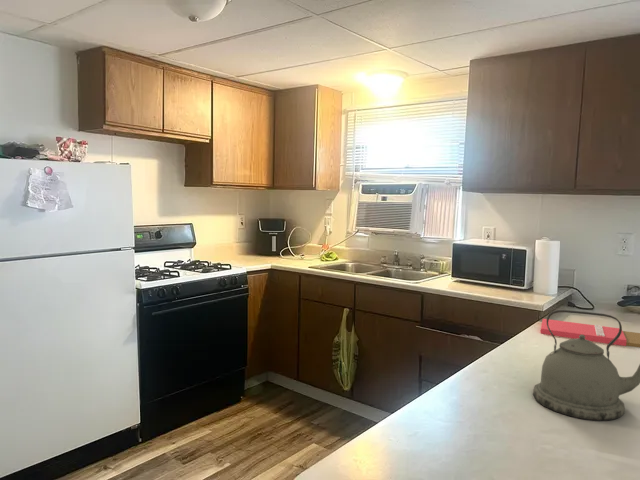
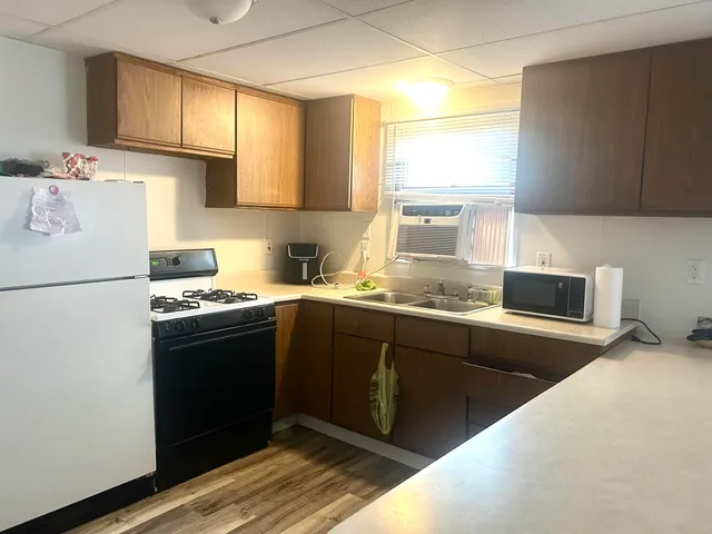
- kettle (586, 358)
- cutting board (609, 334)
